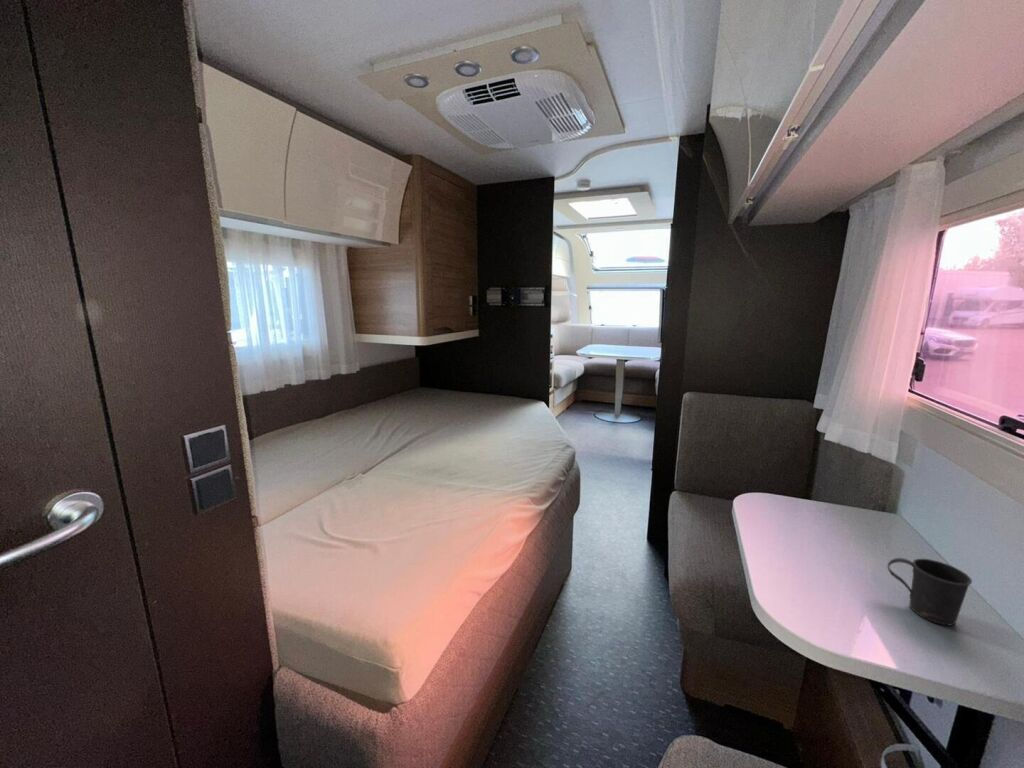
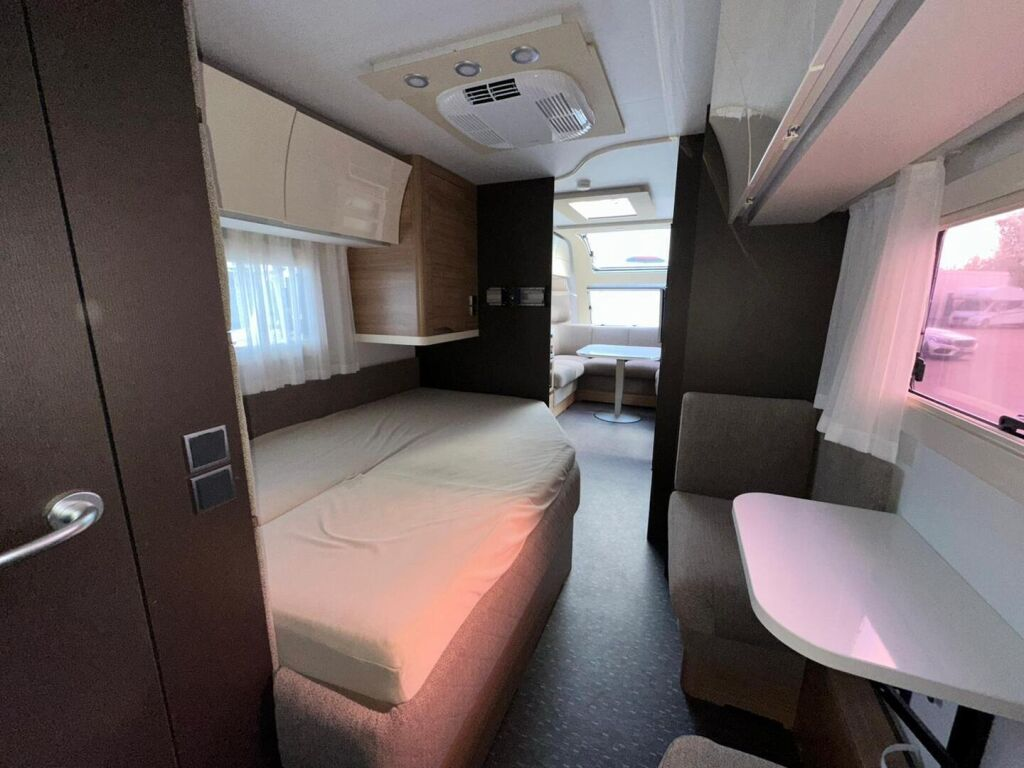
- mug (924, 588)
